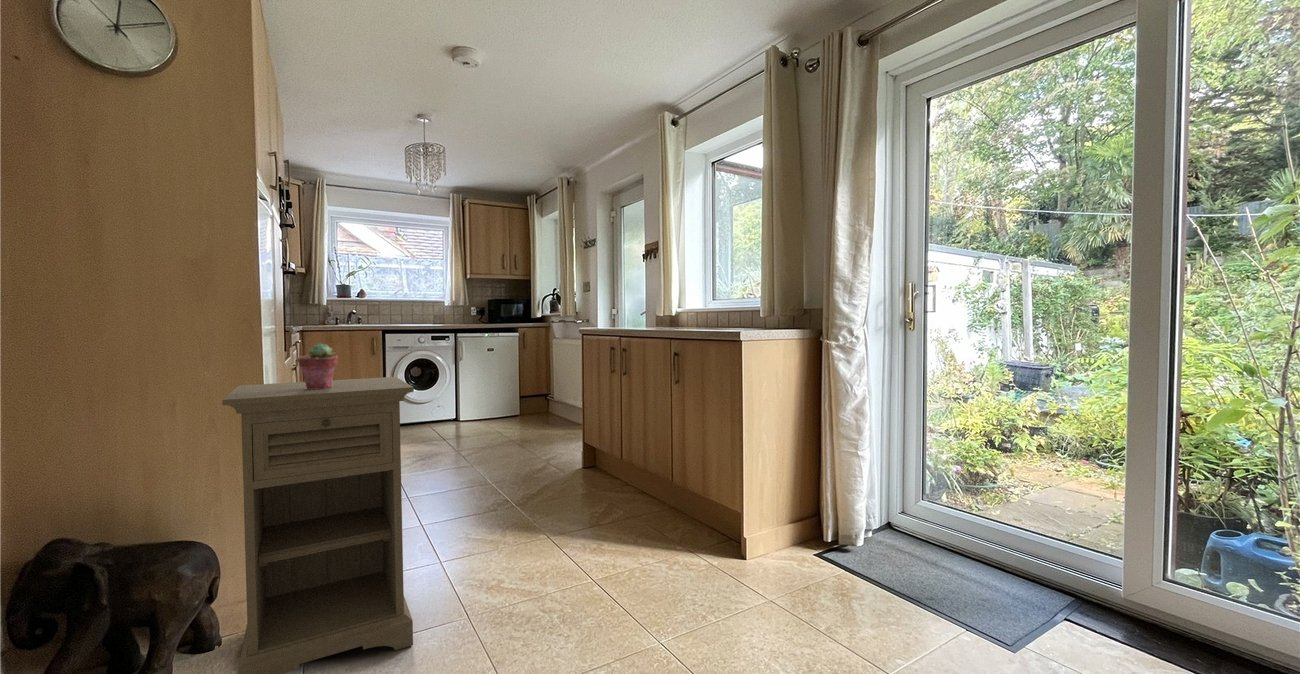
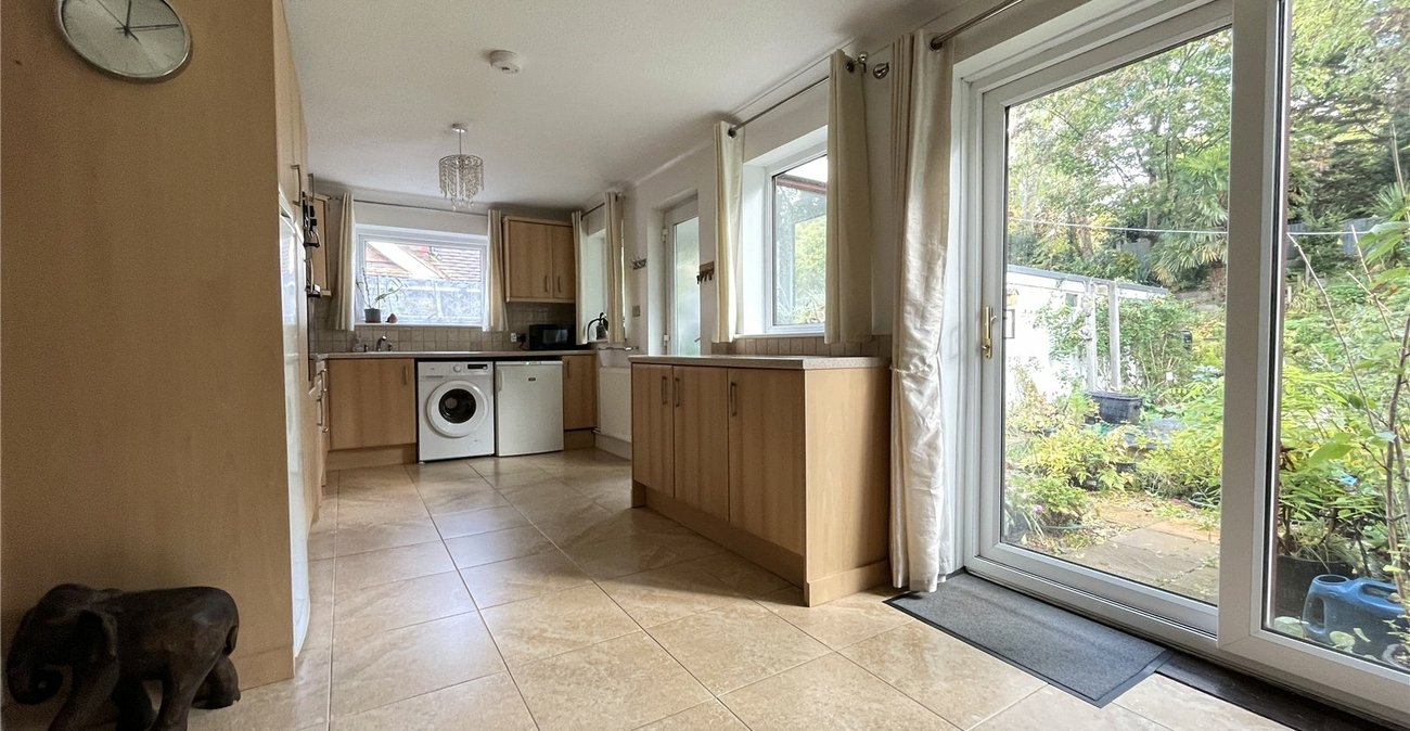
- potted succulent (318, 364)
- nightstand (327, 513)
